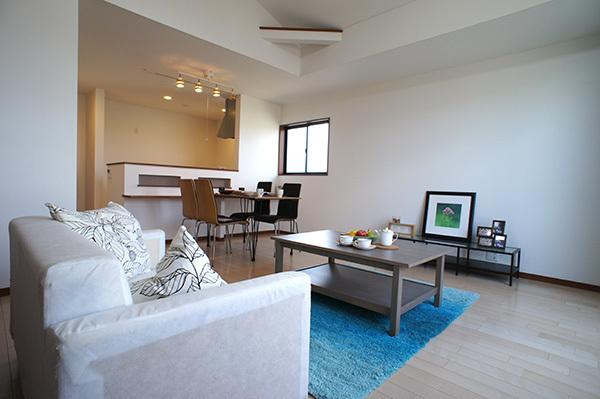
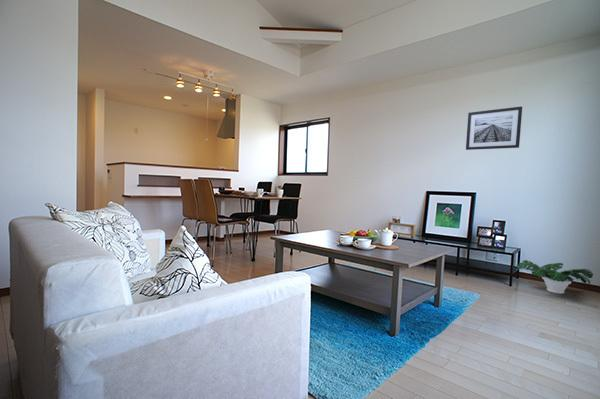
+ wall art (492, 129)
+ potted plant (551, 278)
